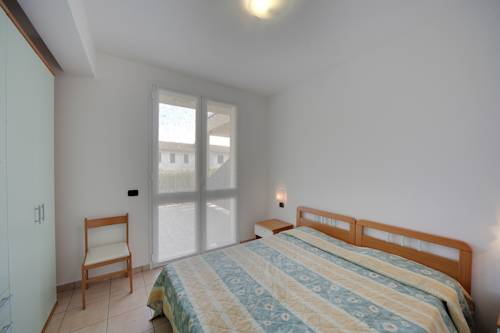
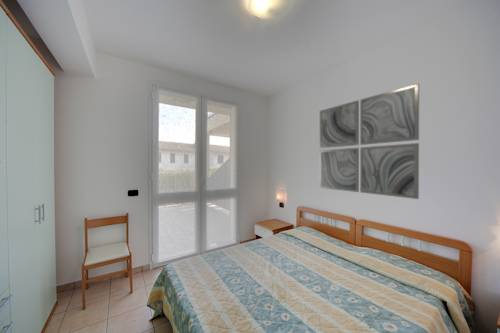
+ wall art (360, 147)
